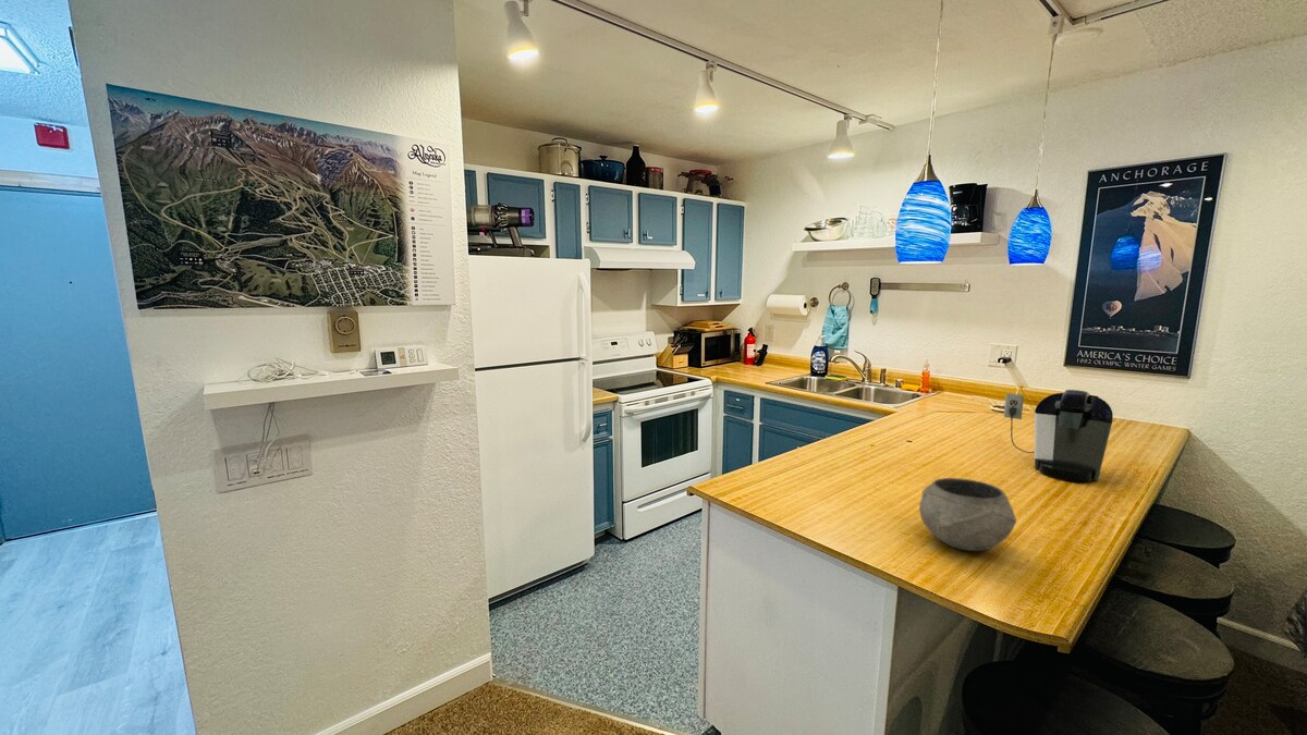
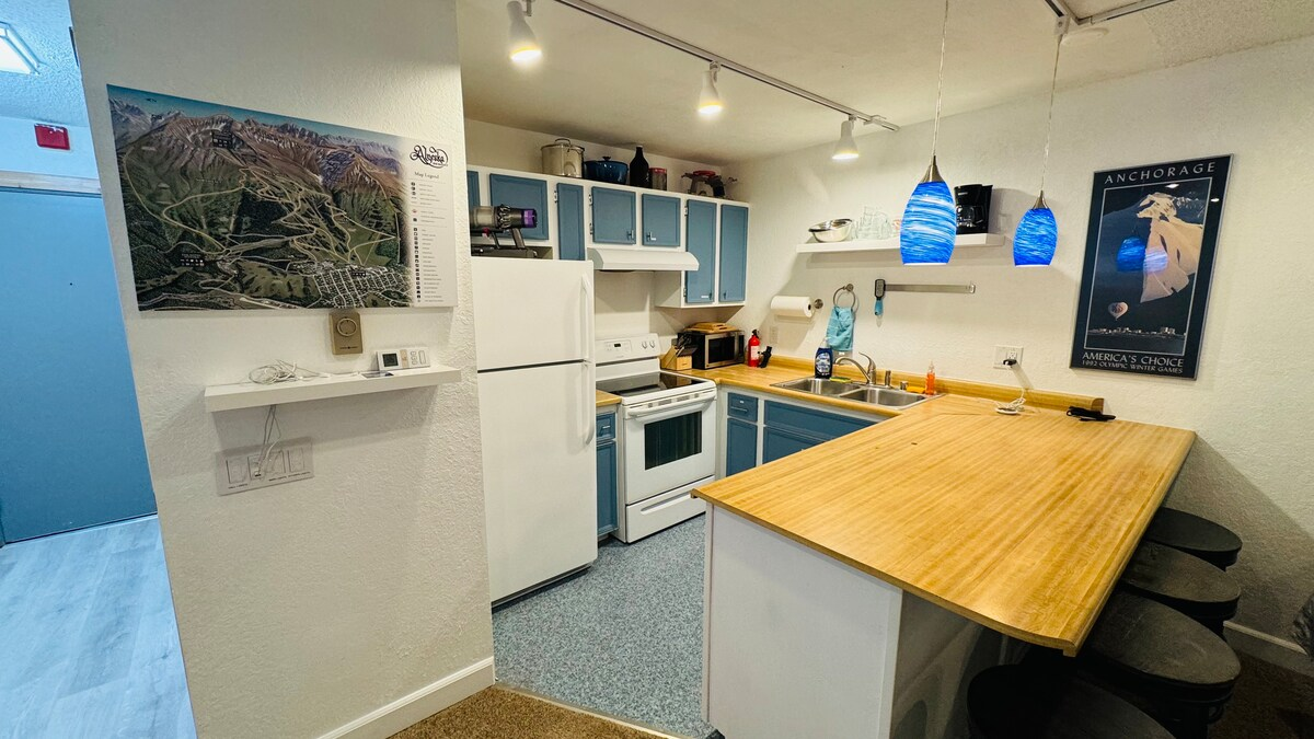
- bowl (963, 514)
- coffee maker (1050, 428)
